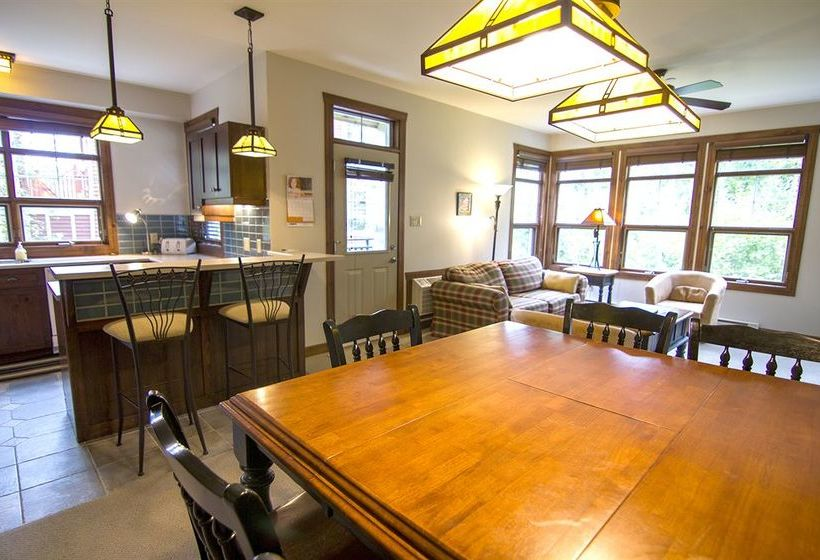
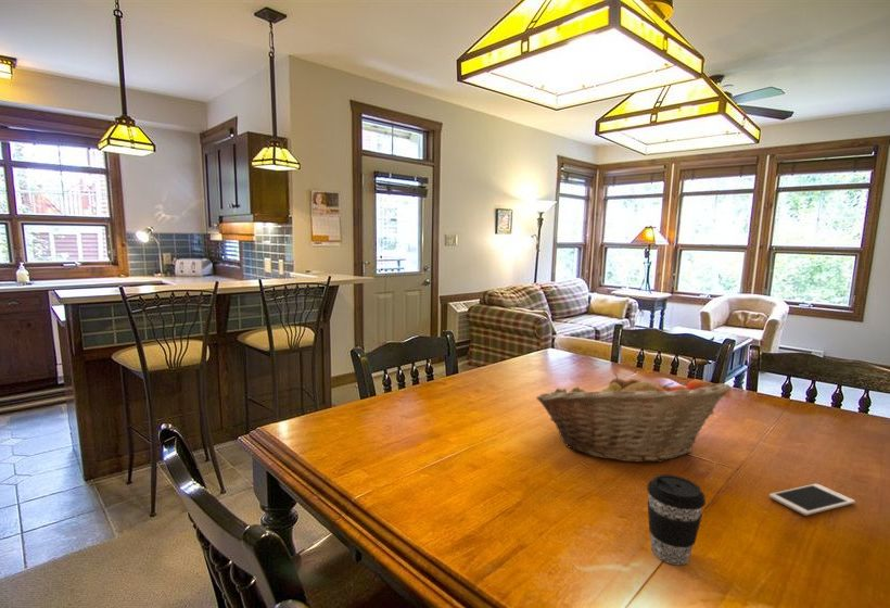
+ cell phone (811, 498)
+ fruit basket (630, 406)
+ coffee cup (673, 519)
